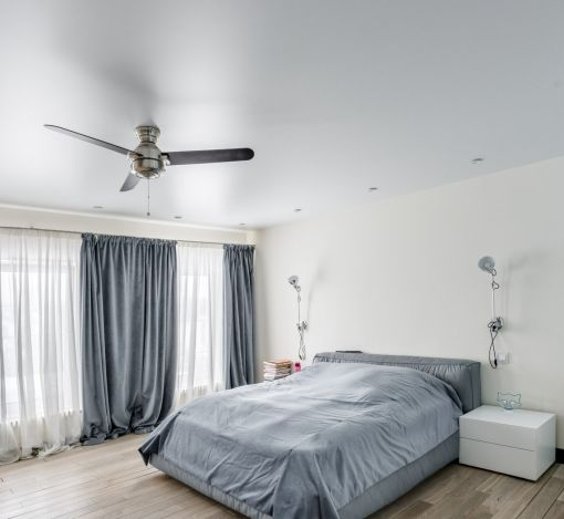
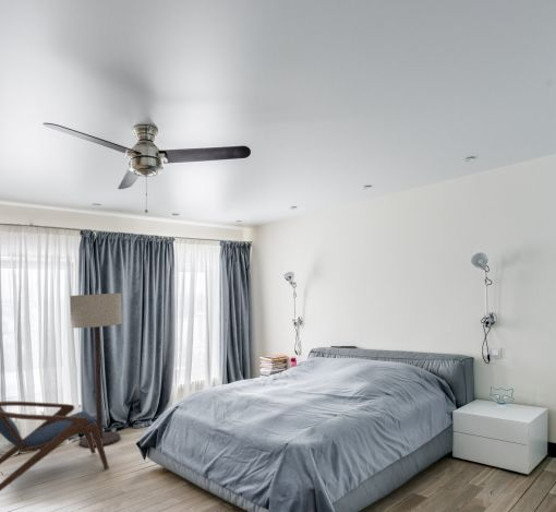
+ armchair (40, 434)
+ floor lamp (97, 367)
